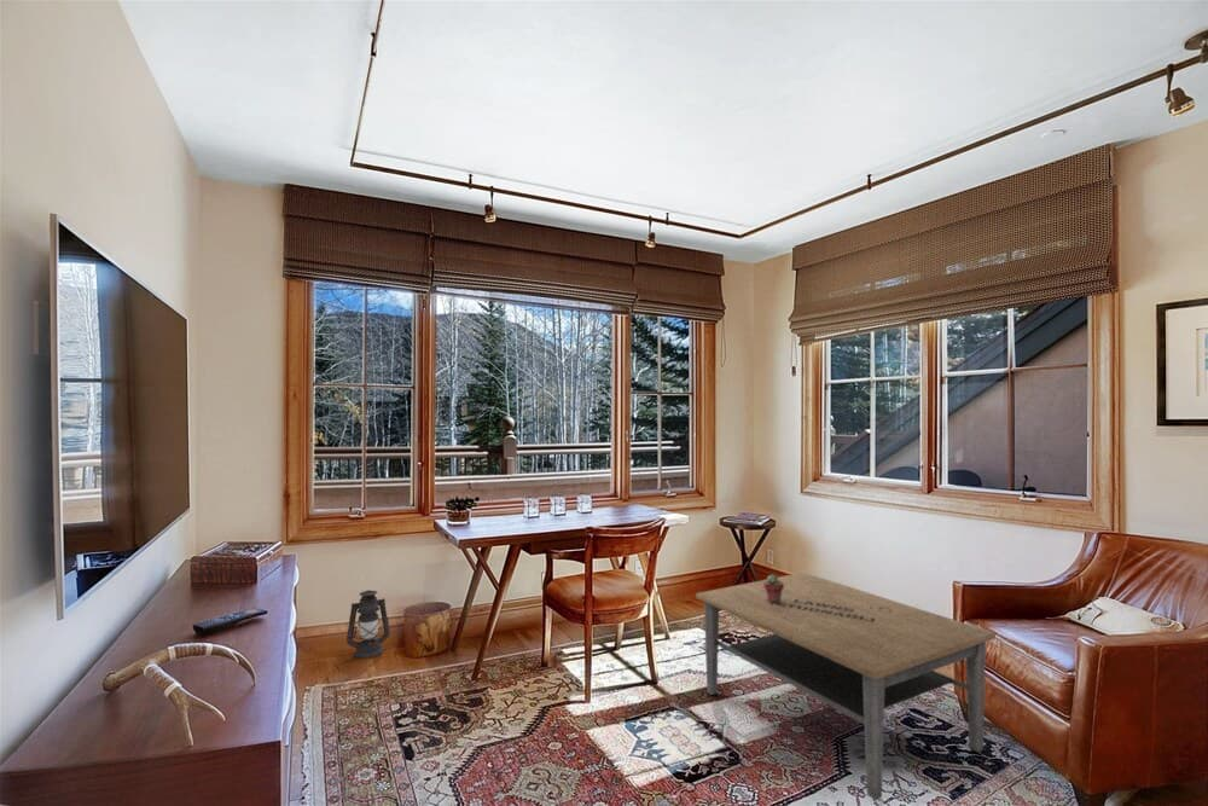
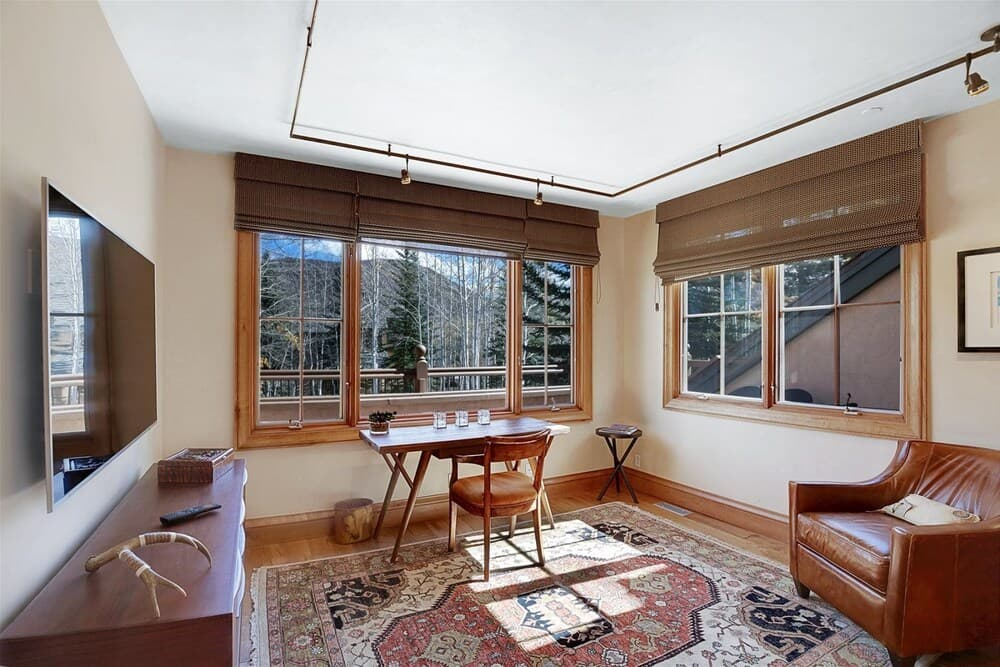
- lantern (367, 621)
- coffee table (831, 663)
- potted succulent (773, 586)
